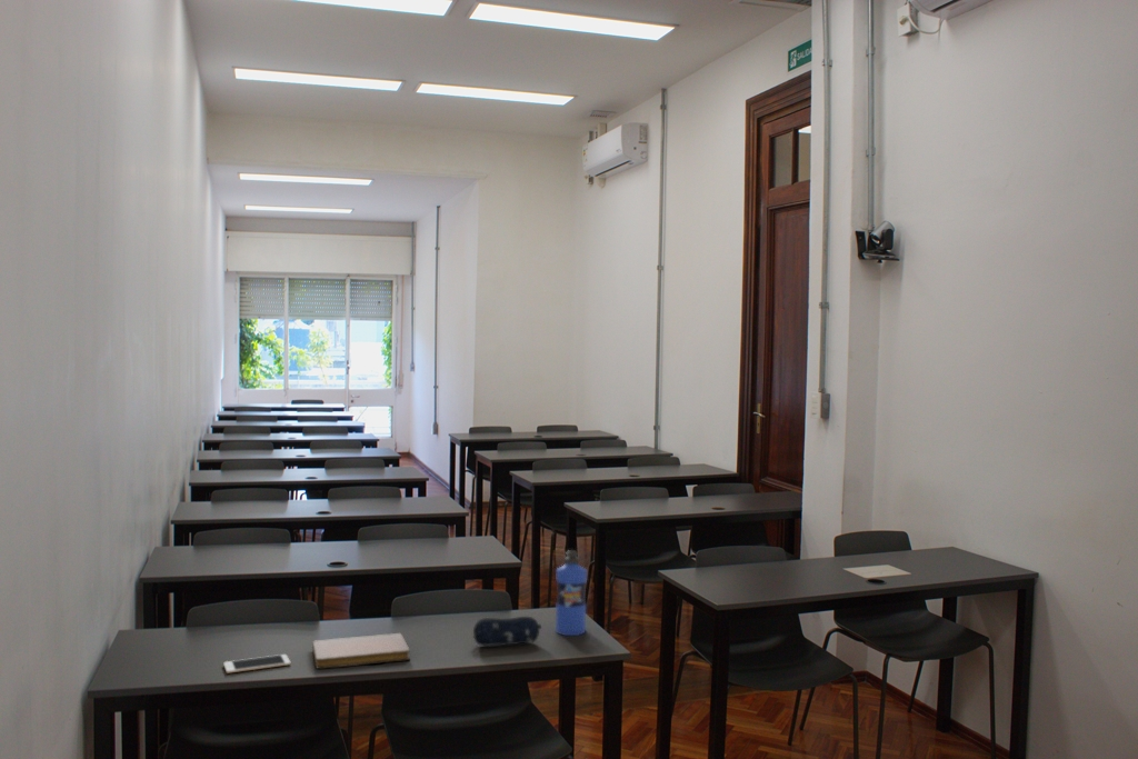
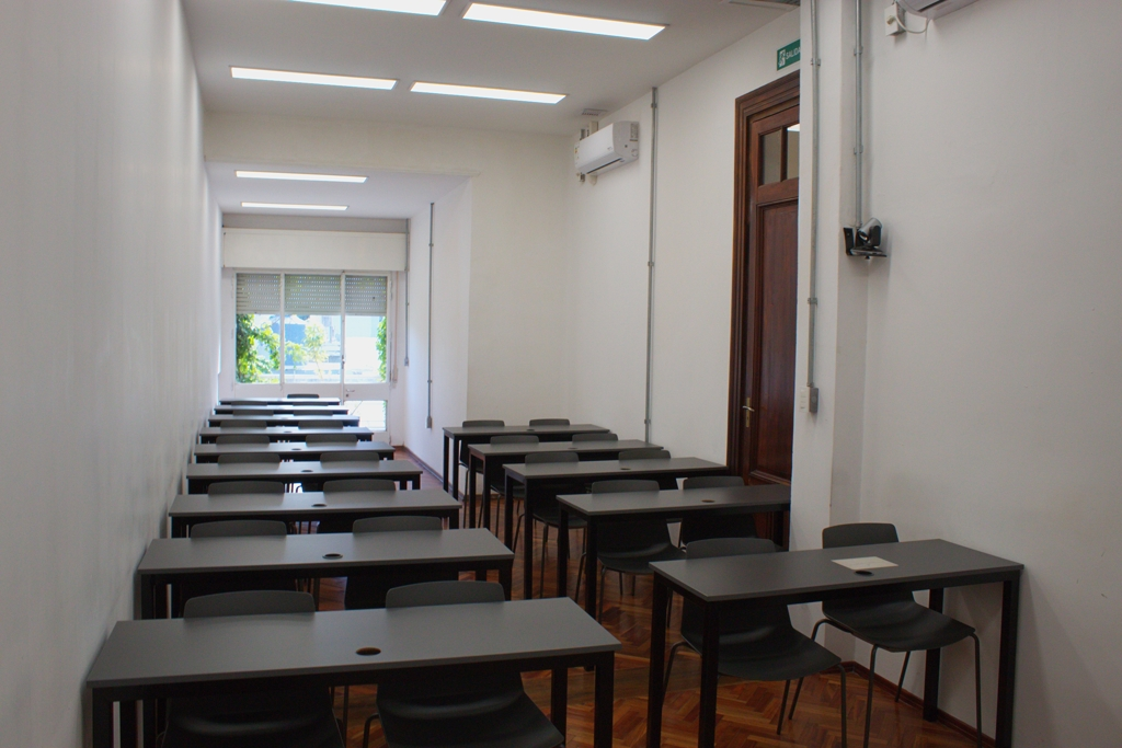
- notebook (360, 649)
- pencil case (506, 631)
- cell phone (257, 663)
- water bottle (571, 591)
